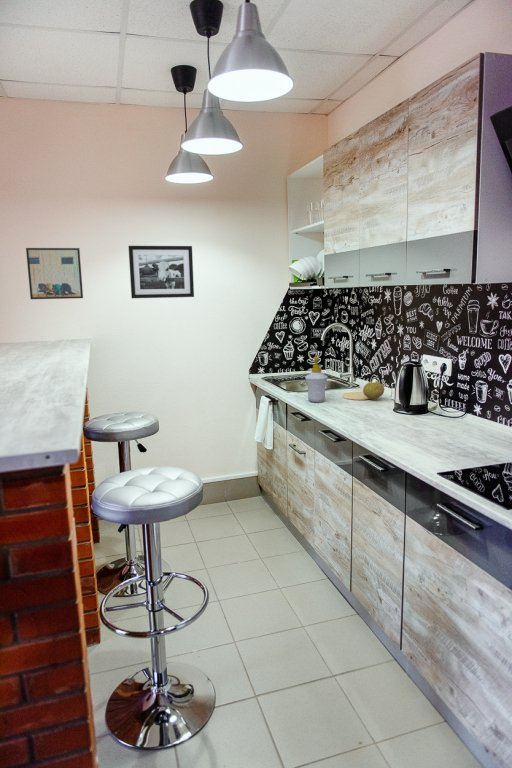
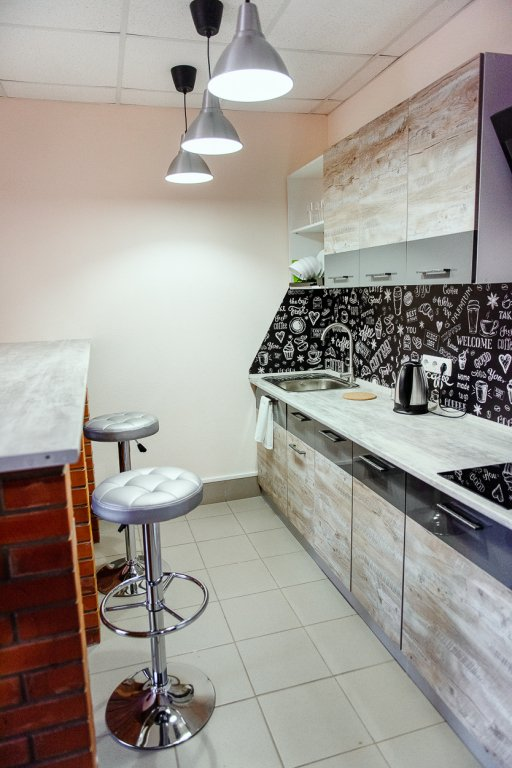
- fruit (373, 390)
- wall art (55, 273)
- soap bottle (316, 379)
- picture frame (161, 272)
